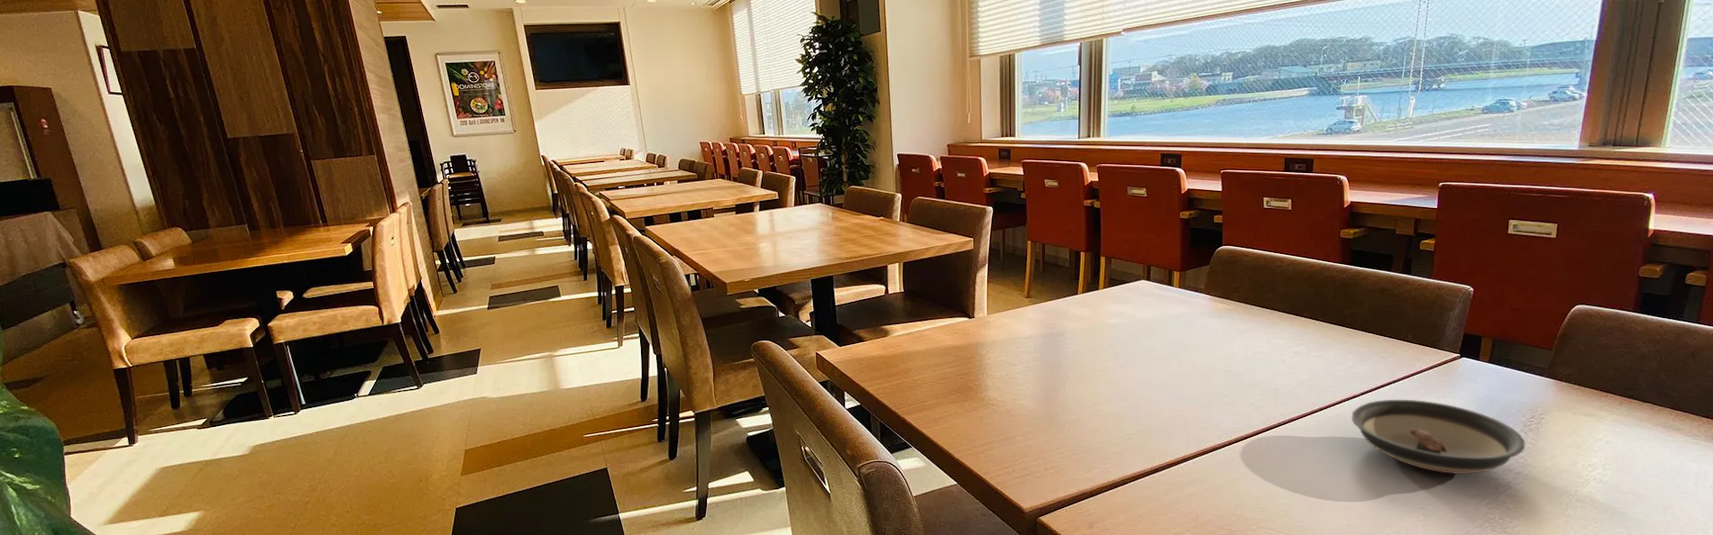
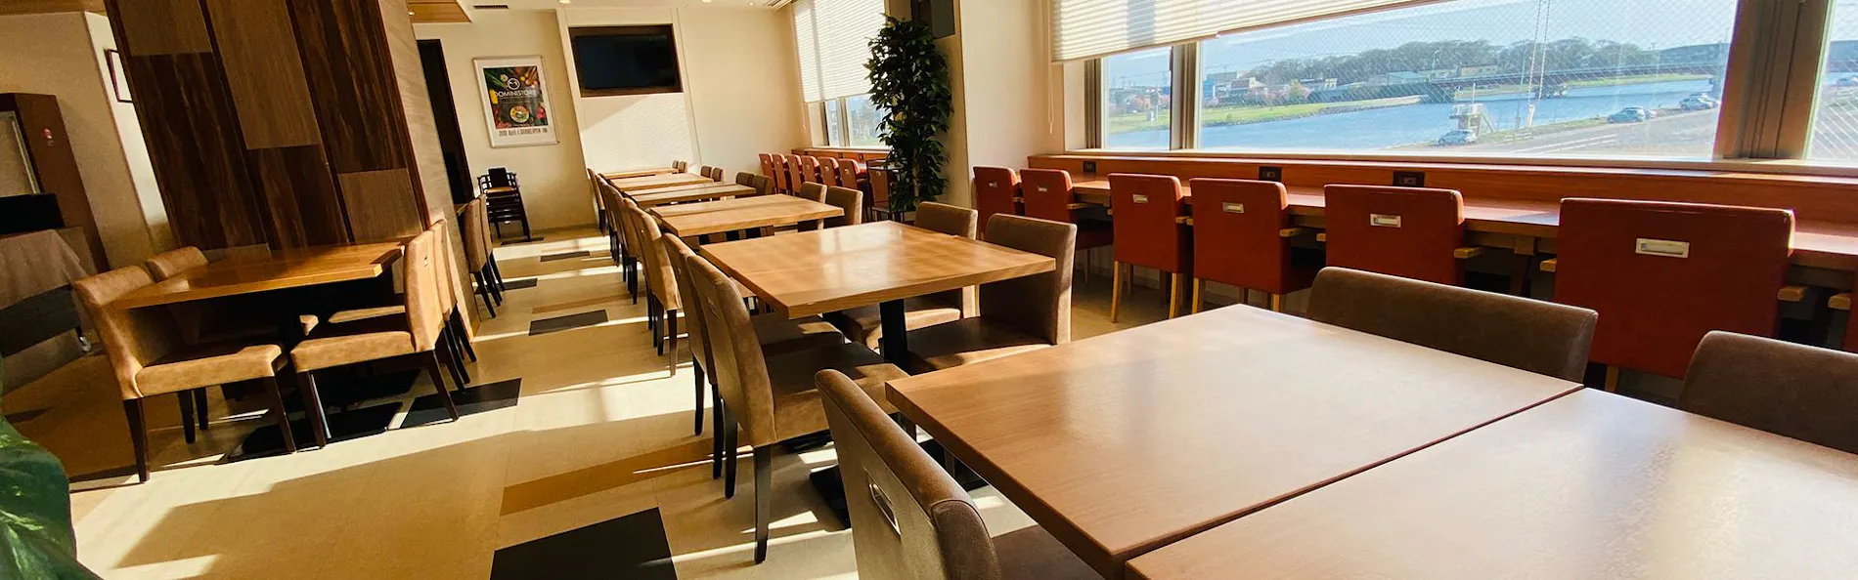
- saucer (1432, 441)
